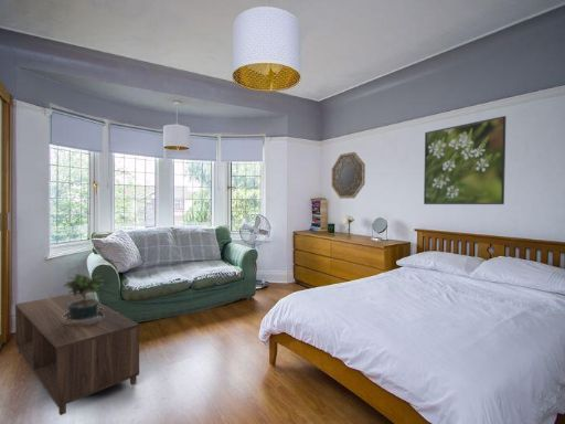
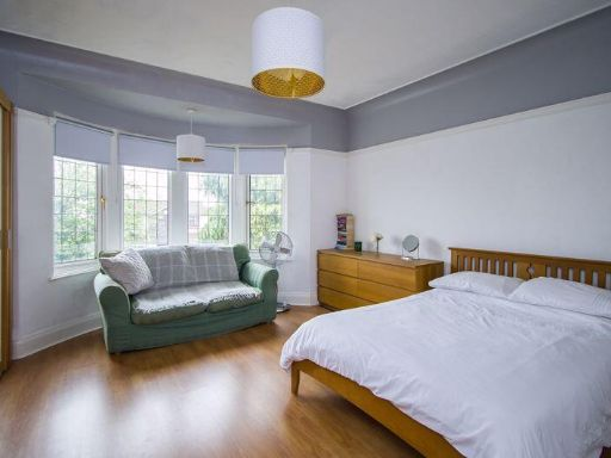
- coffee table (72, 340)
- potted plant (81, 295)
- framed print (460, 165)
- home mirror (347, 176)
